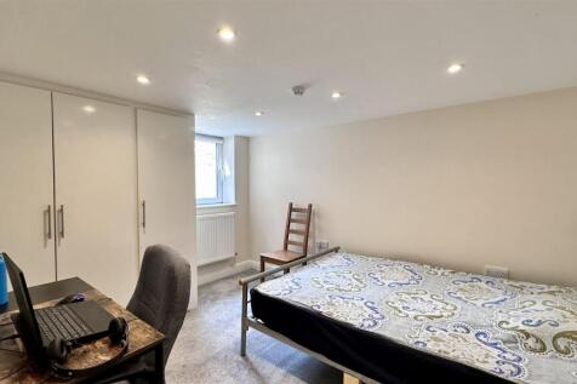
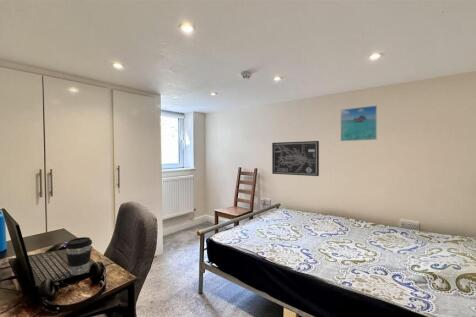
+ wall art (294, 158)
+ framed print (358, 124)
+ coffee cup (79, 255)
